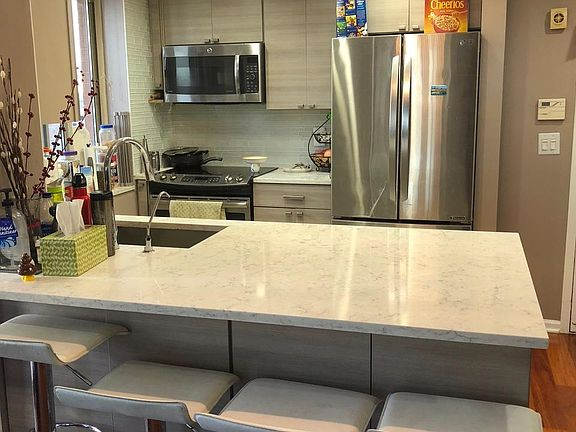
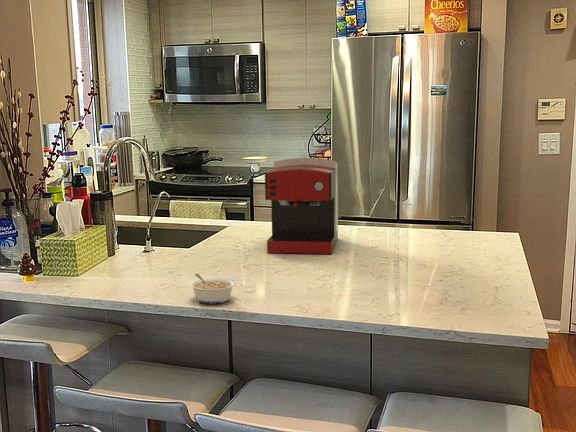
+ coffee maker (301, 204)
+ legume (211, 289)
